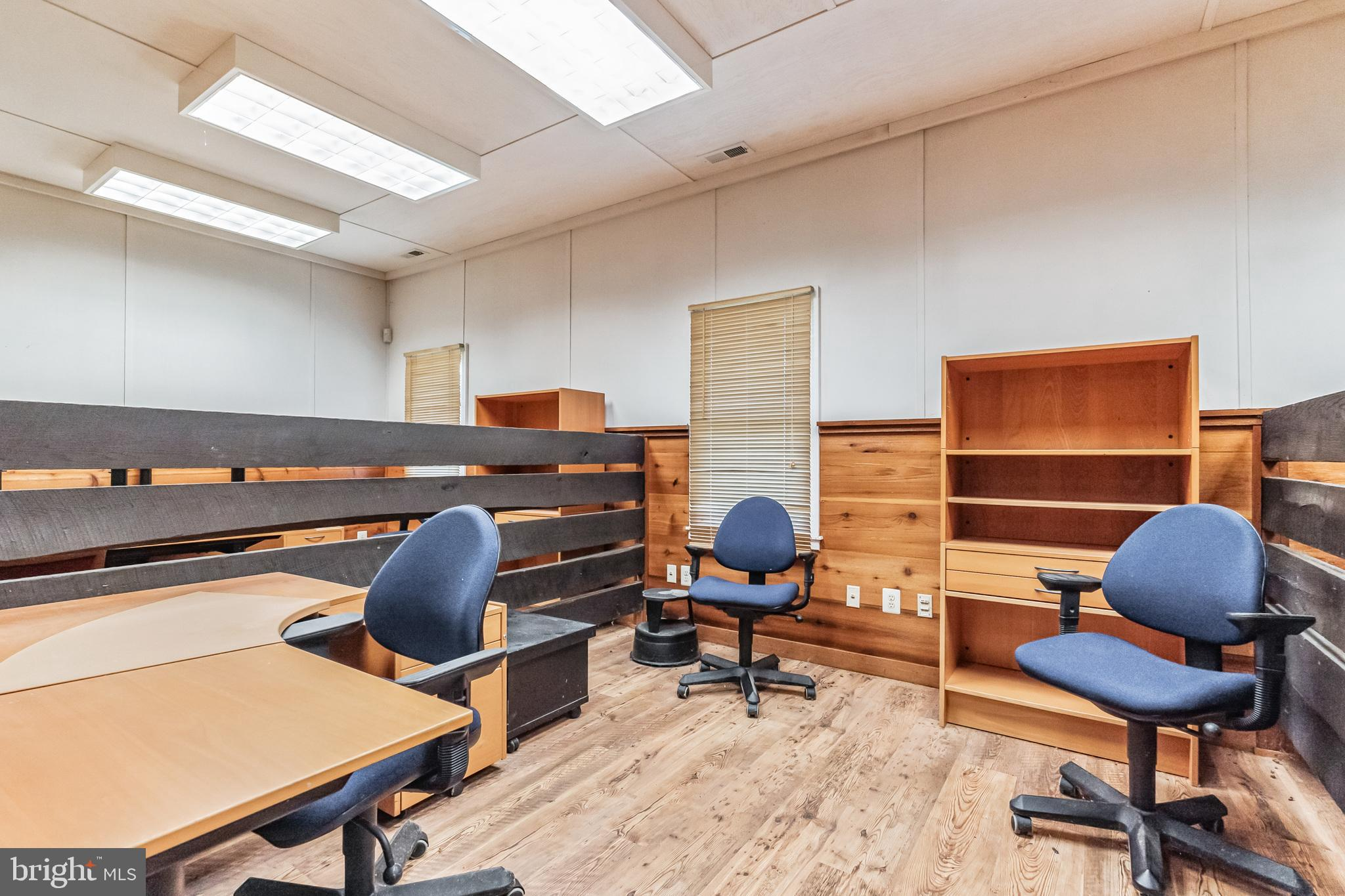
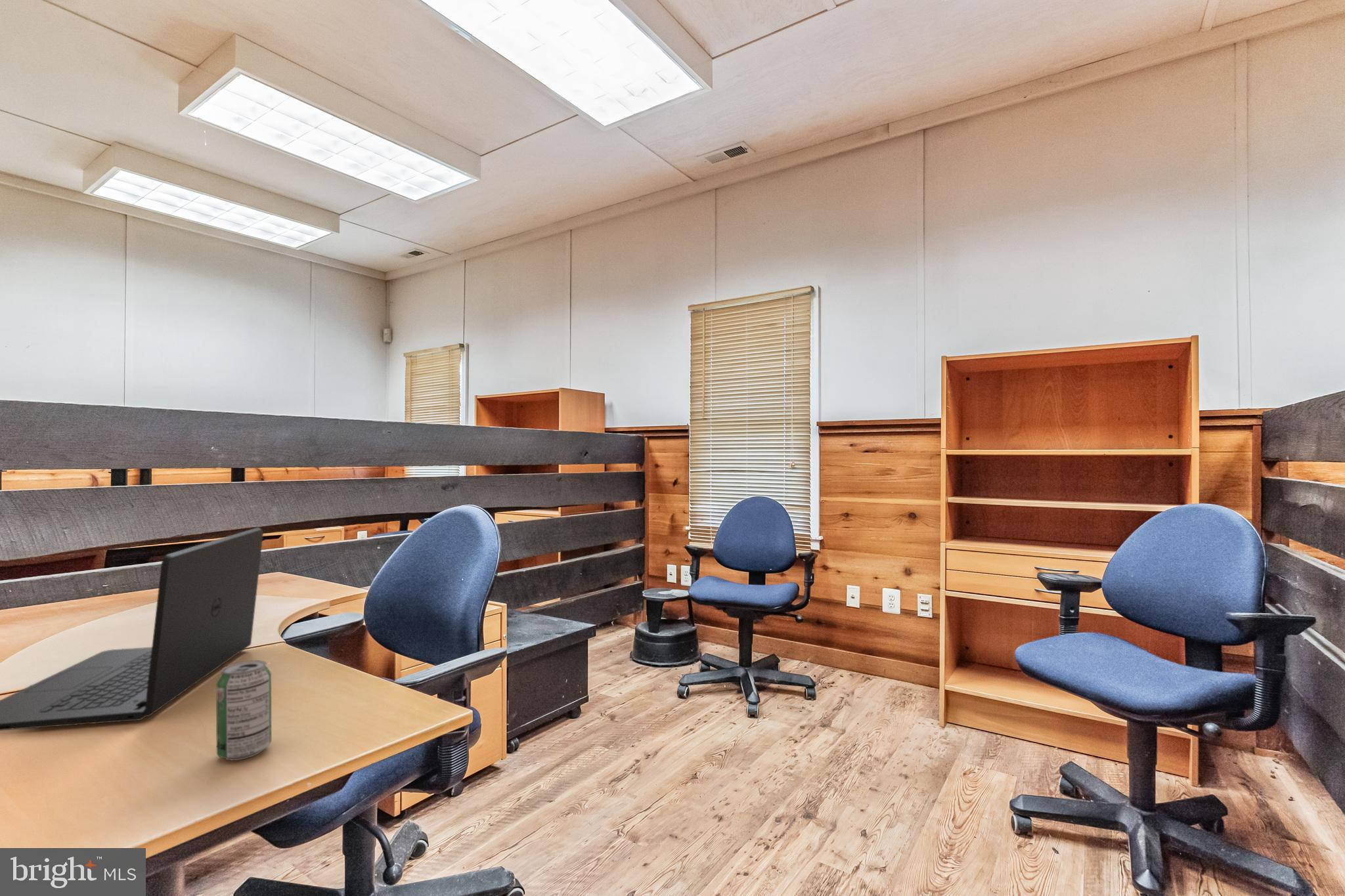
+ laptop (155, 617)
+ beverage can (244, 708)
